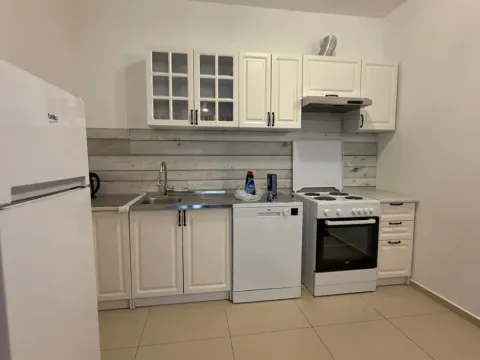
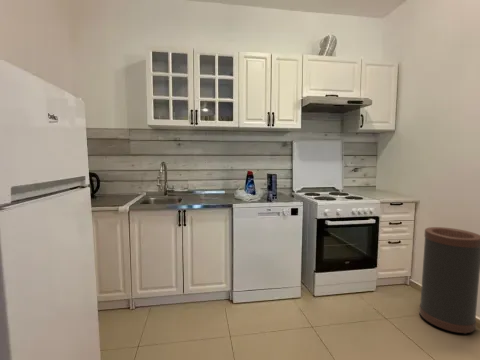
+ trash can (449, 277)
